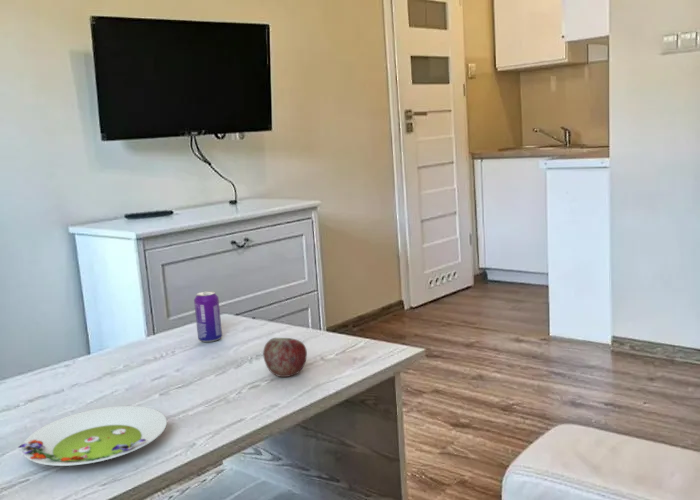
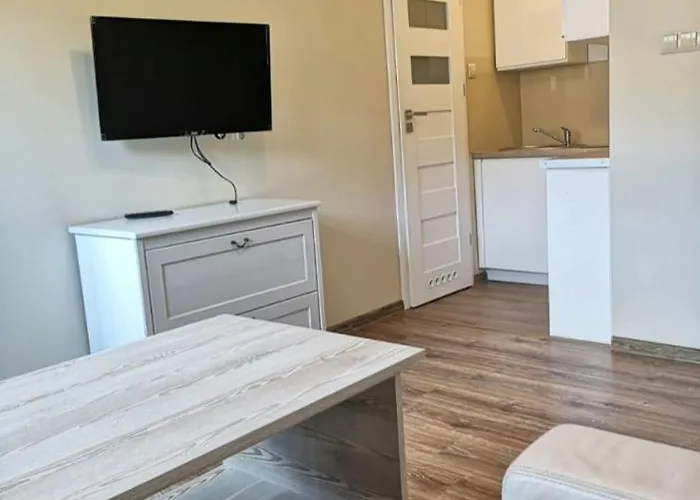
- salad plate (97, 436)
- apple (285, 355)
- beverage can (208, 316)
